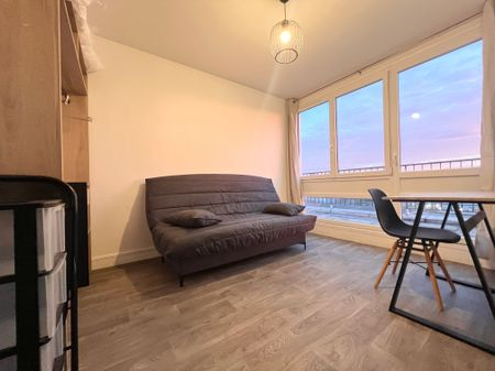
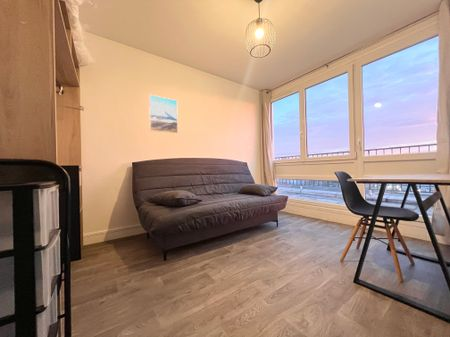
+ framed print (164, 114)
